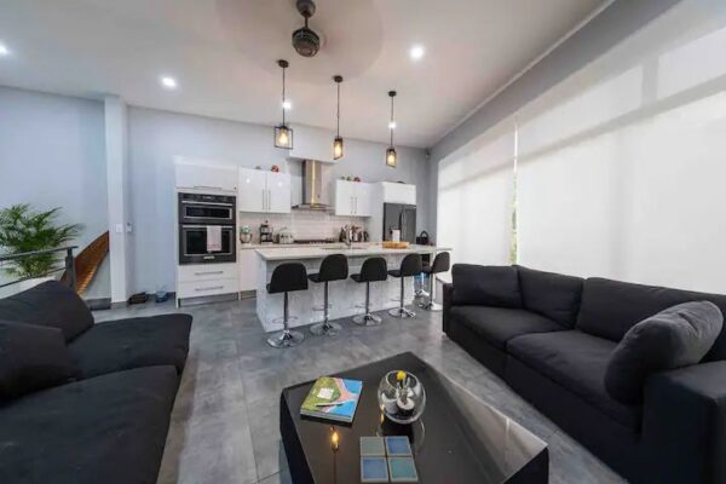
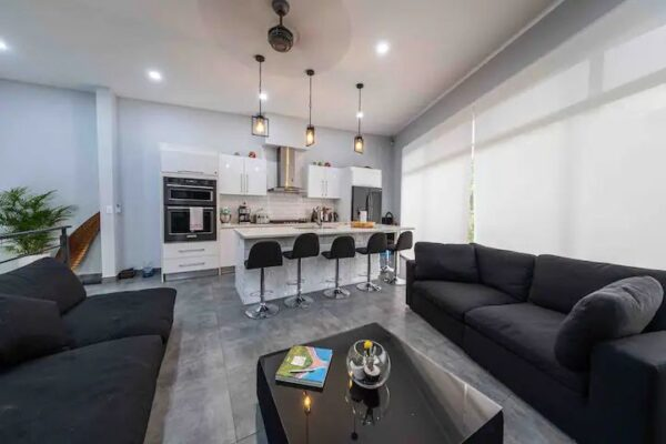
- drink coaster (387, 456)
